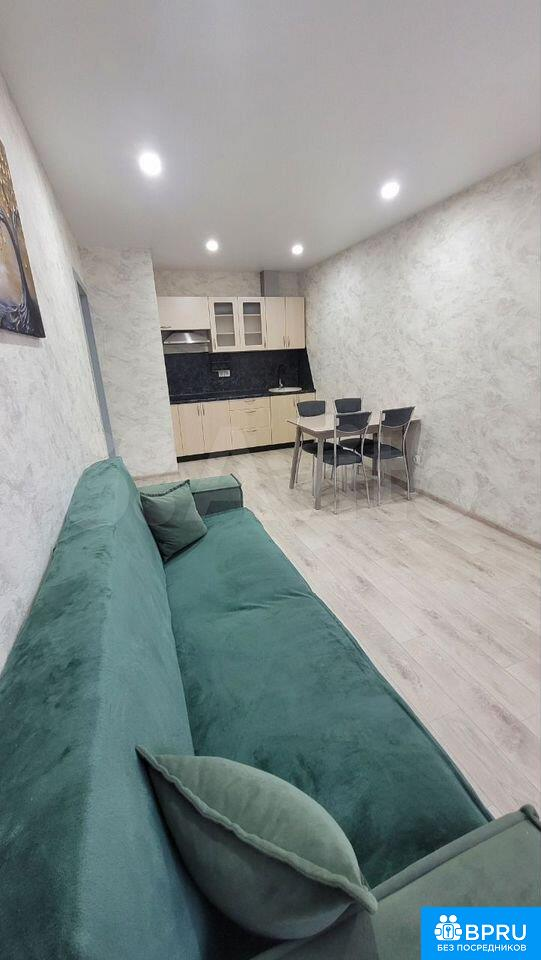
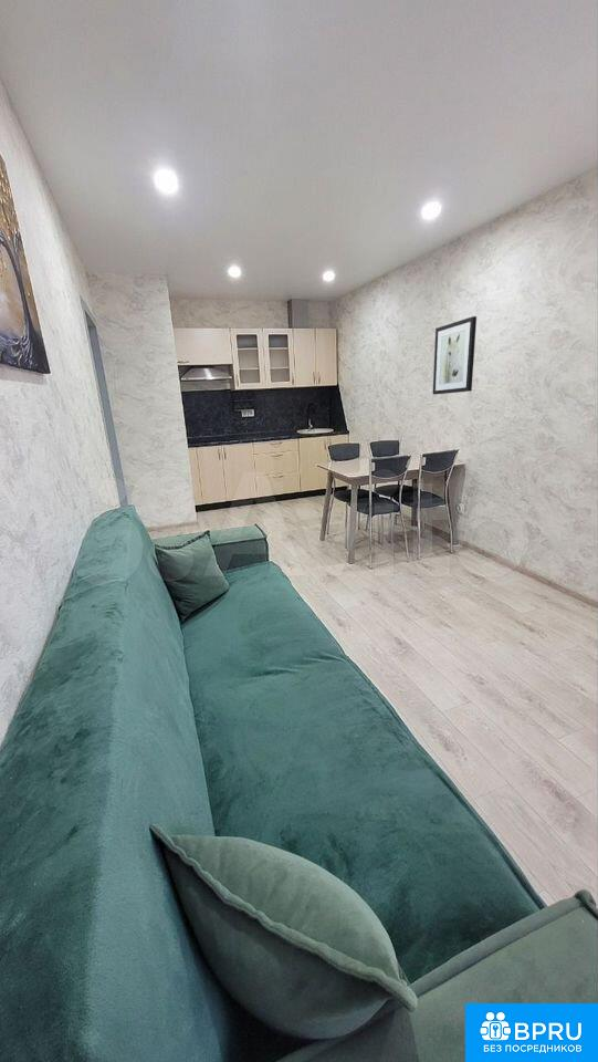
+ wall art (452, 358)
